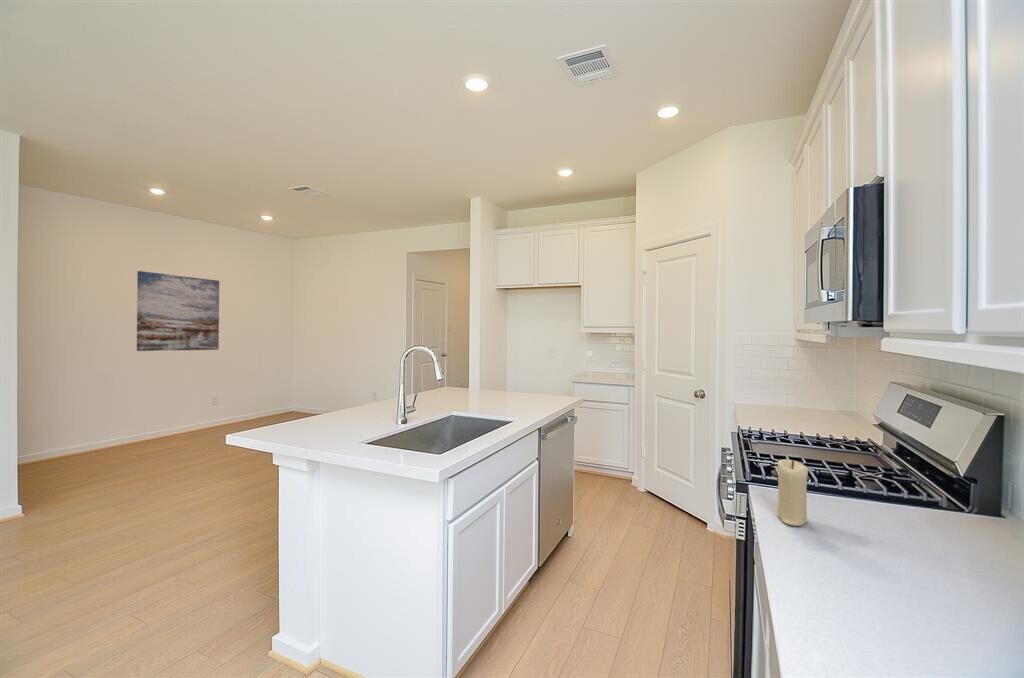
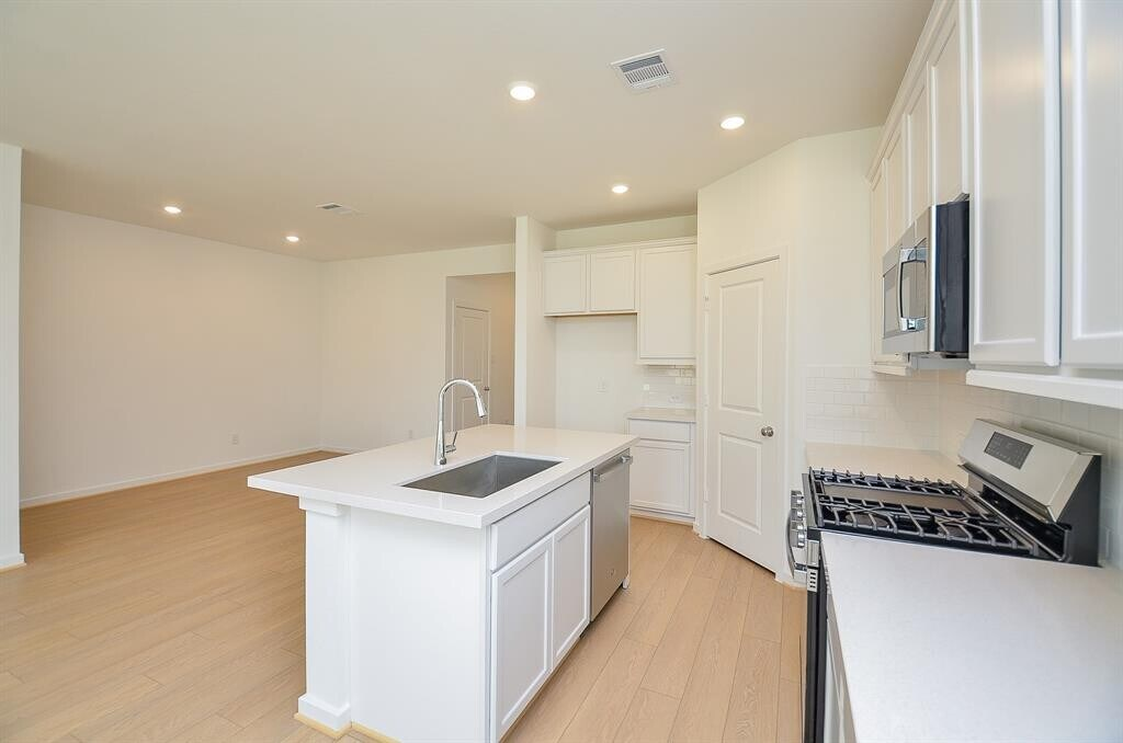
- candle (792, 490)
- wall art (180, 313)
